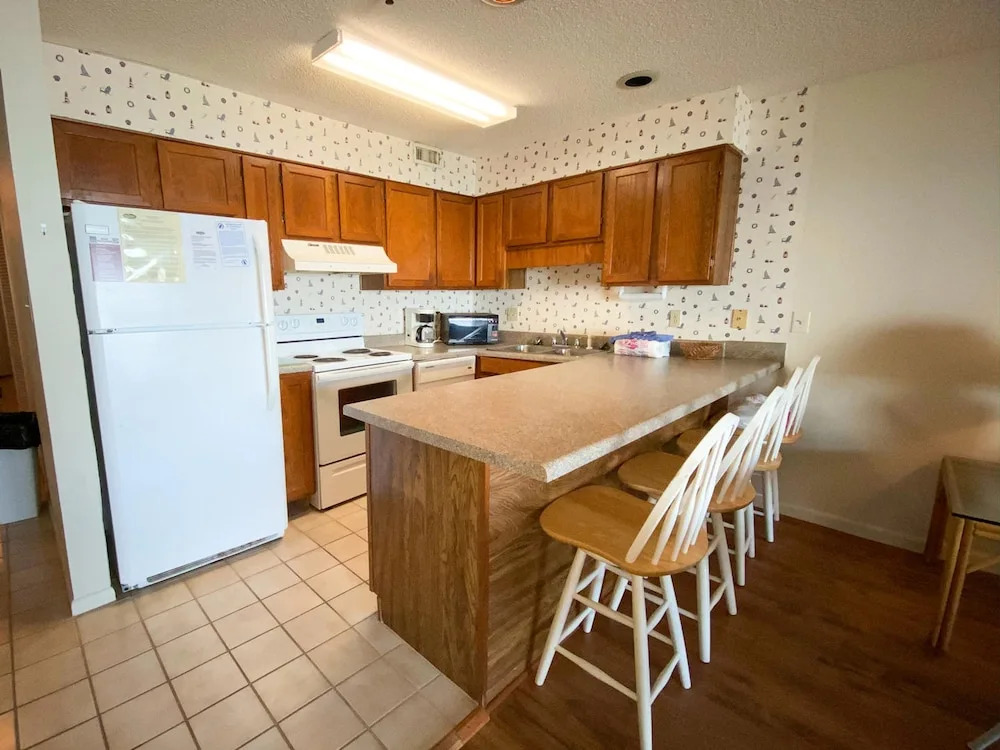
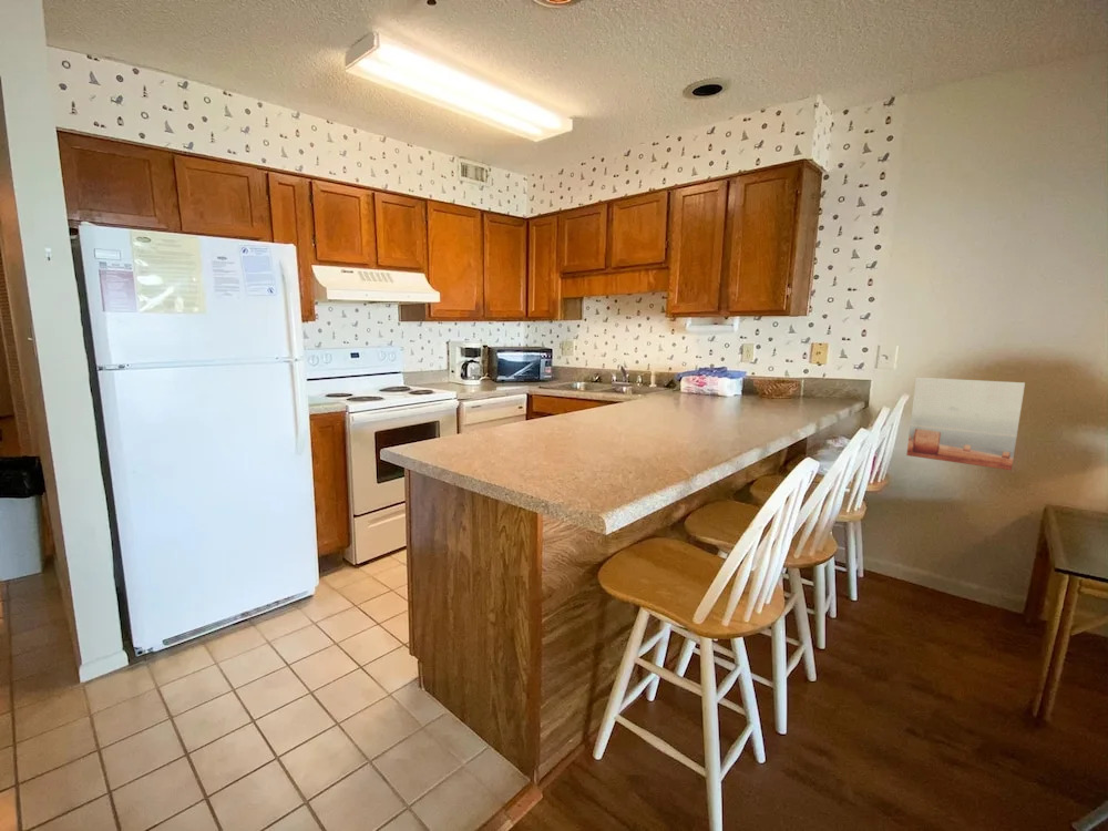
+ wall art (962, 421)
